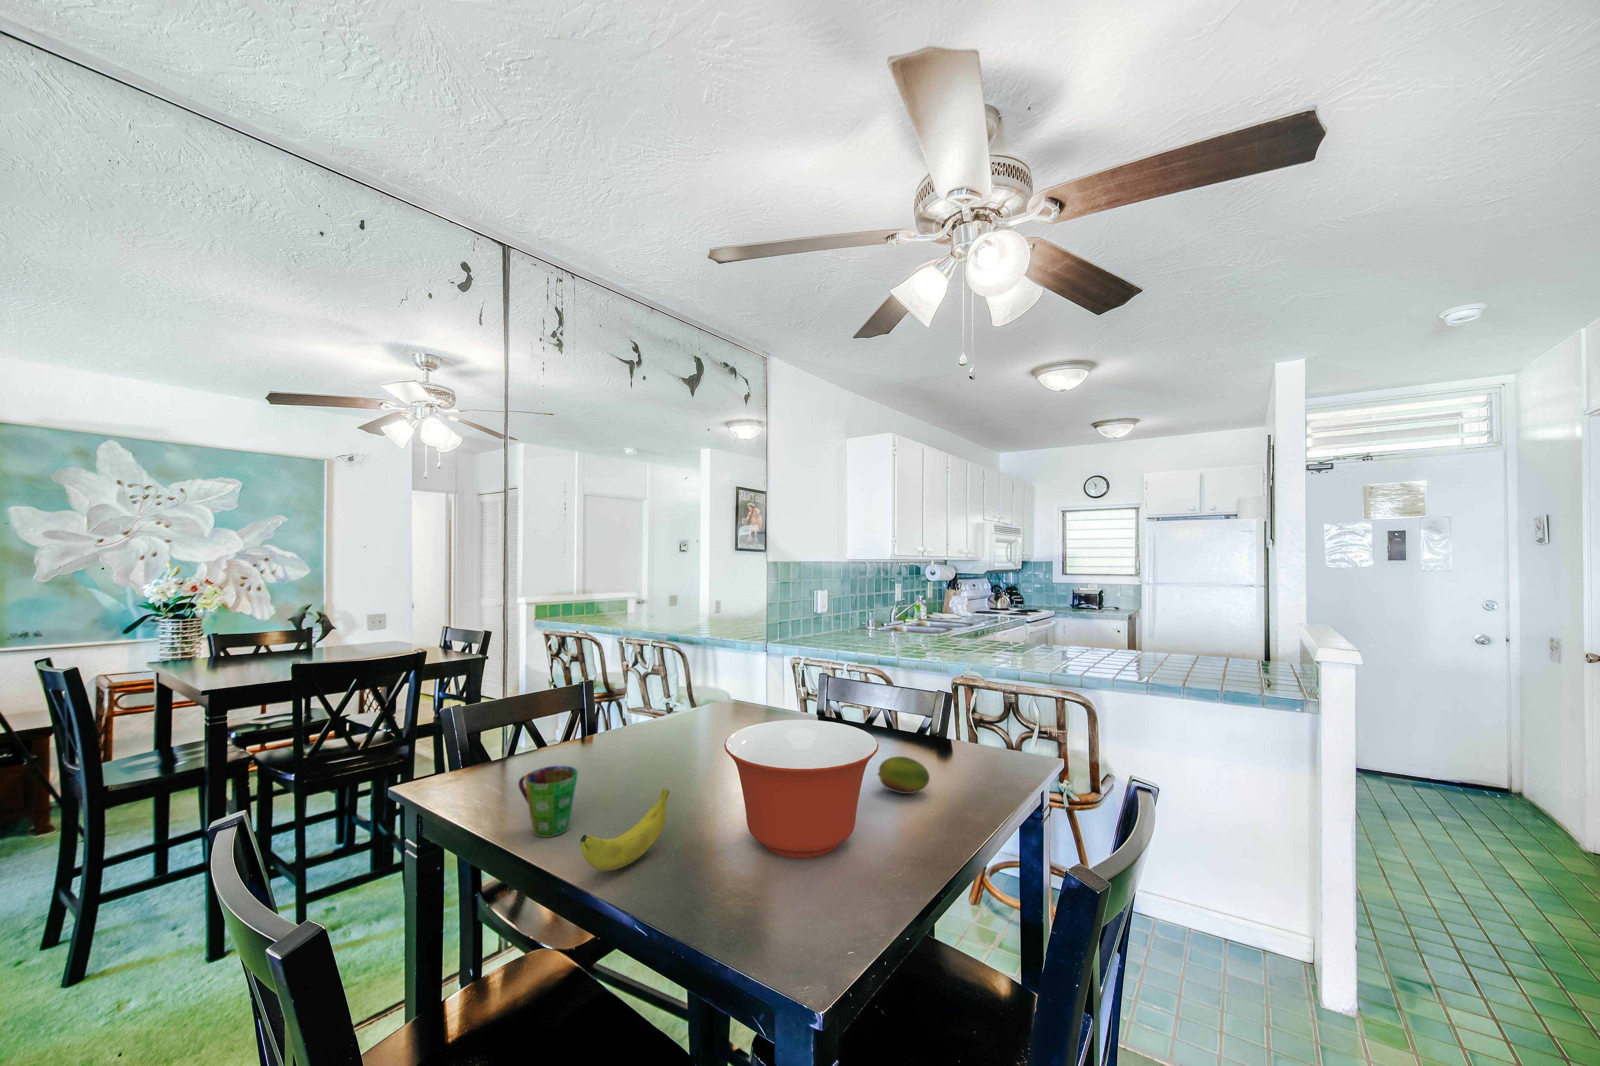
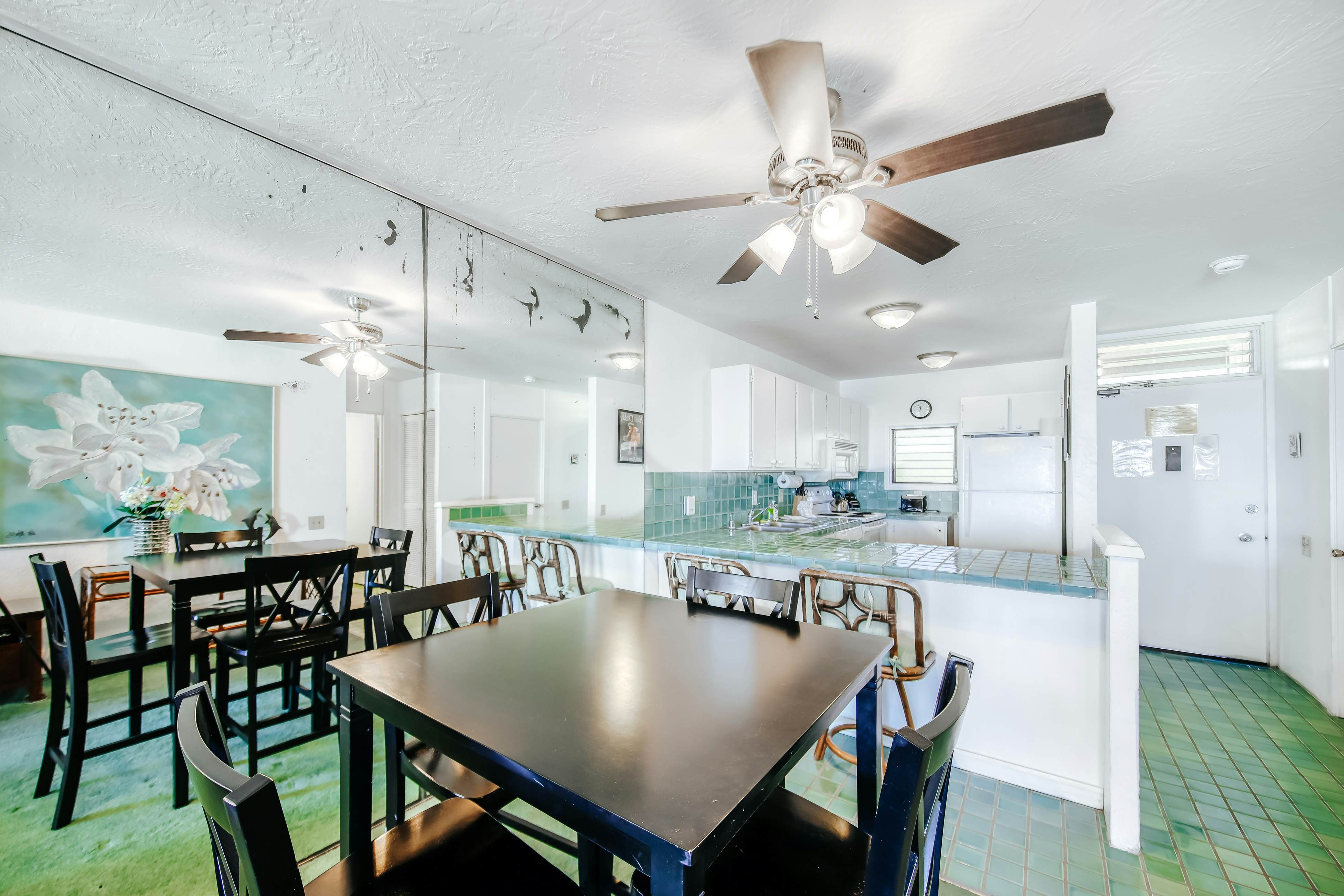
- mixing bowl (801, 790)
- fruit (904, 775)
- banana (629, 835)
- cup (545, 801)
